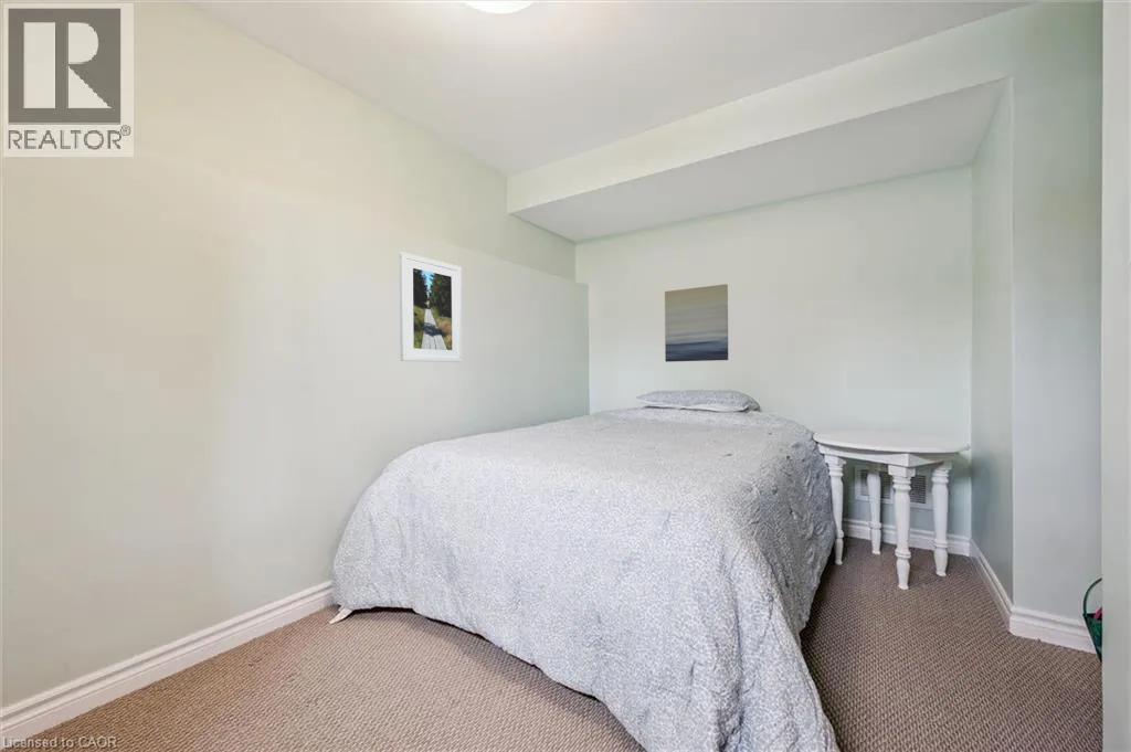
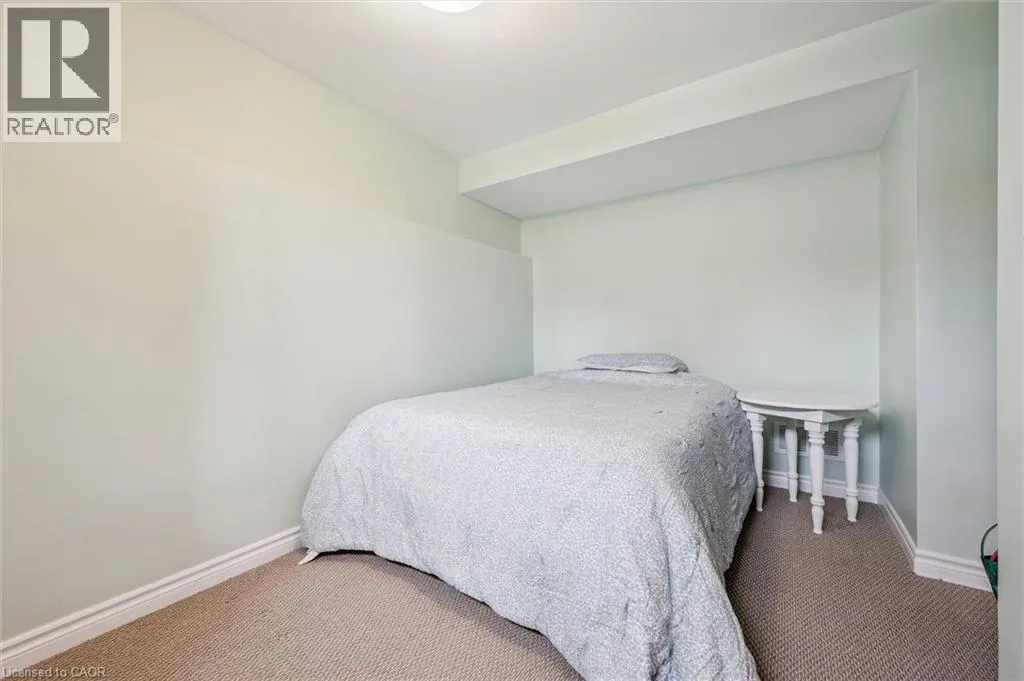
- wall art (695, 325)
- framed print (432, 310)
